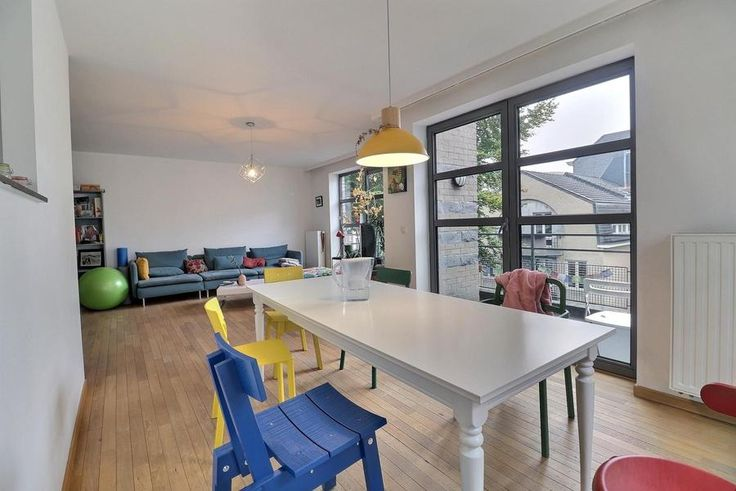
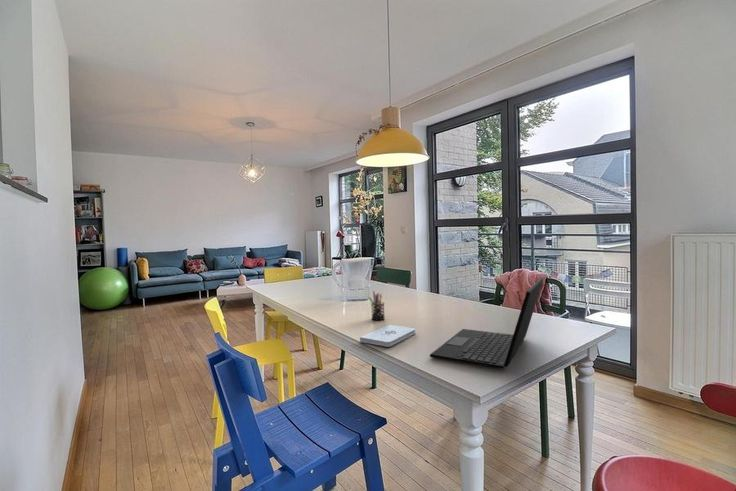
+ notepad (389, 334)
+ laptop (484, 331)
+ pen holder (376, 305)
